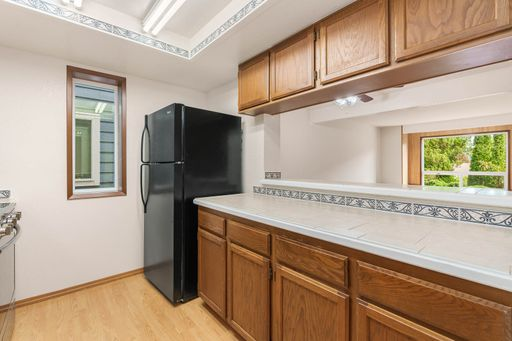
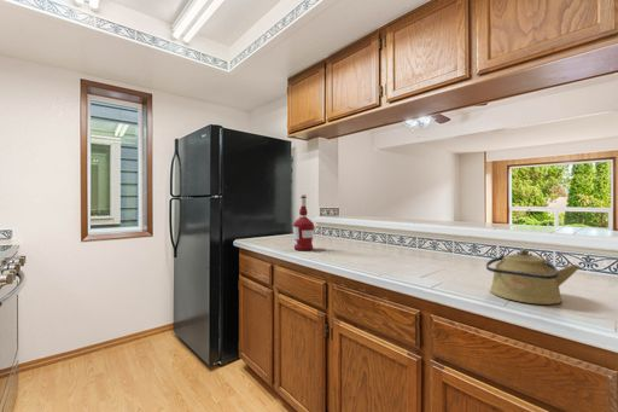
+ kettle (531, 272)
+ alcohol (303, 221)
